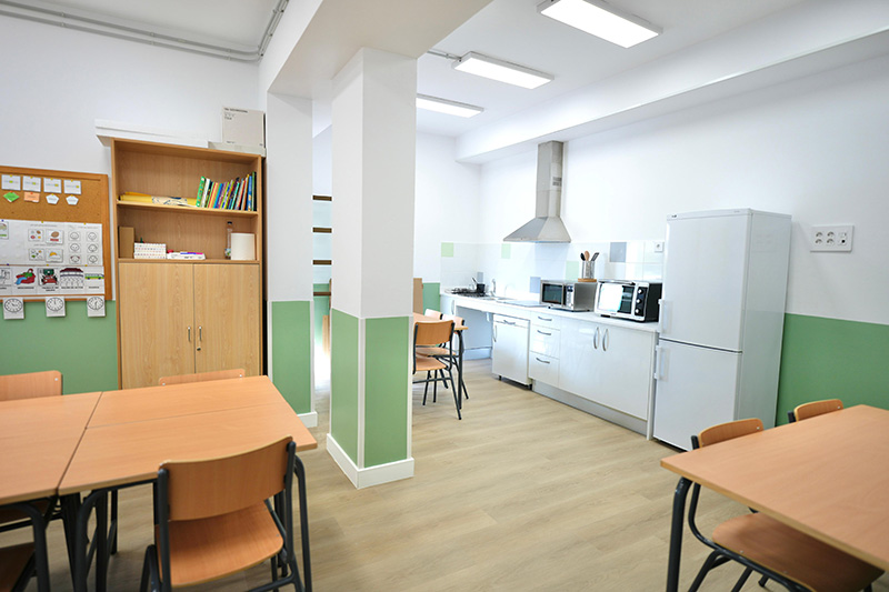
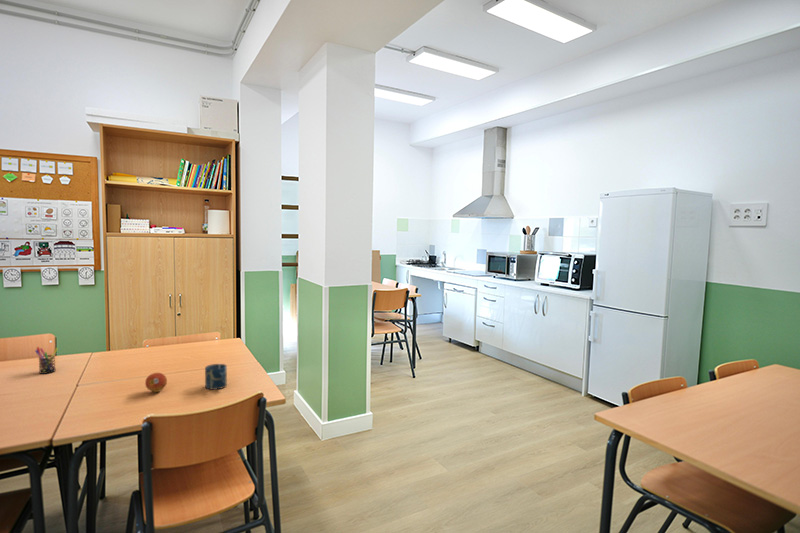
+ fruit (156, 382)
+ pen holder (45, 359)
+ cup (217, 377)
